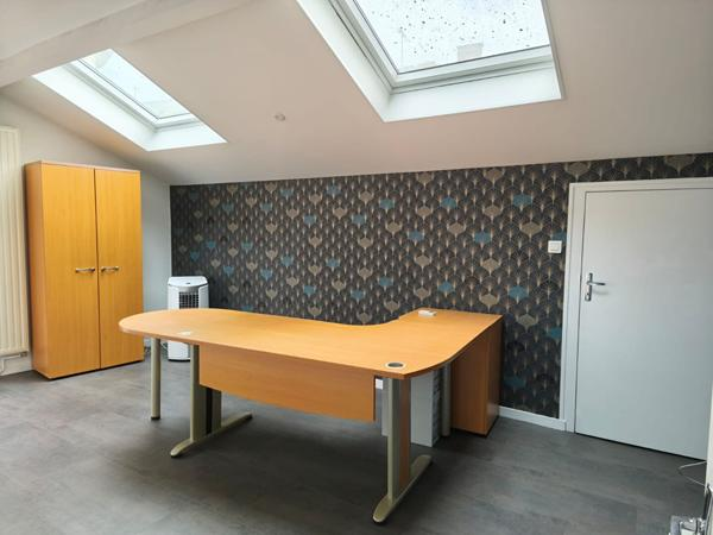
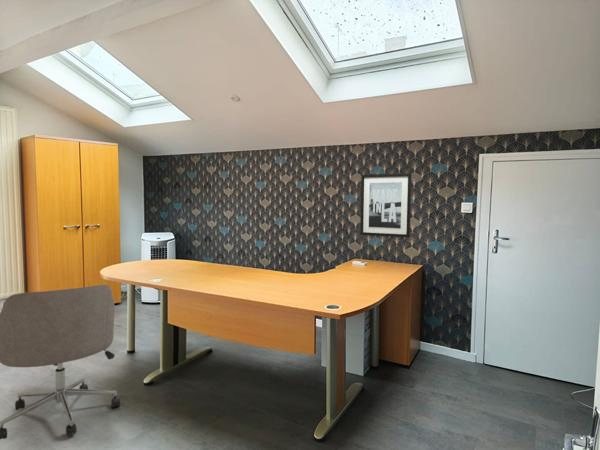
+ chair (60, 349)
+ wall art (385, 205)
